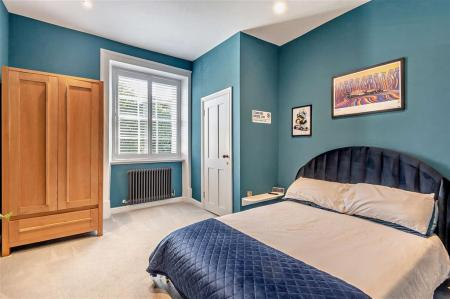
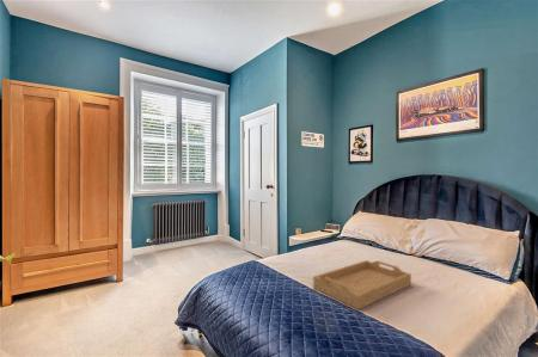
+ serving tray (362, 278)
